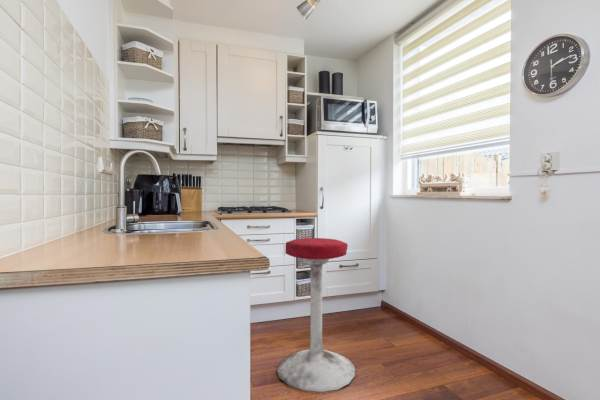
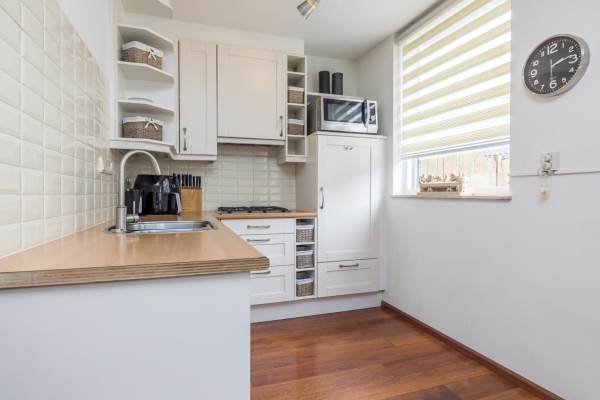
- stool (316, 305)
